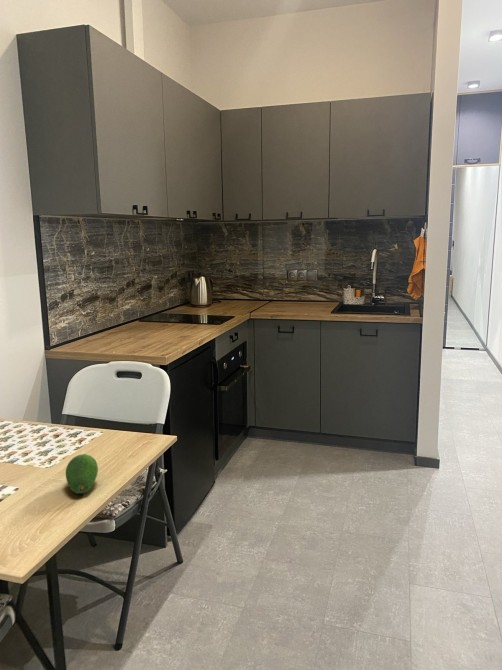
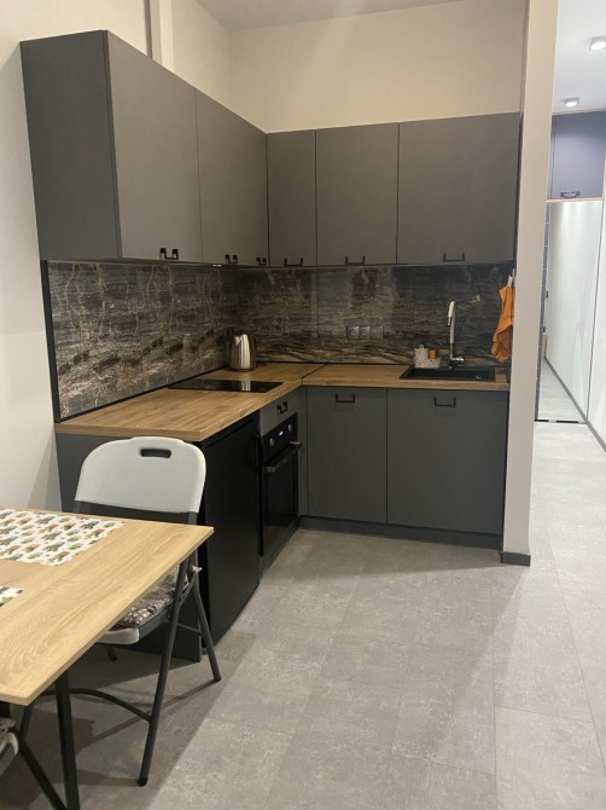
- fruit (81, 472)
